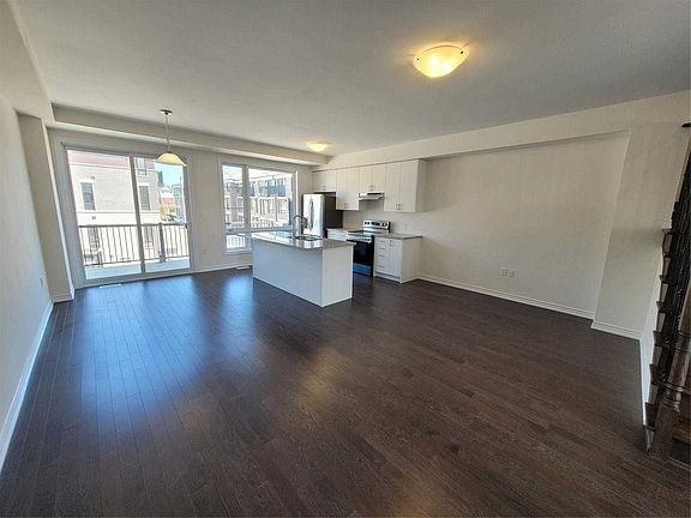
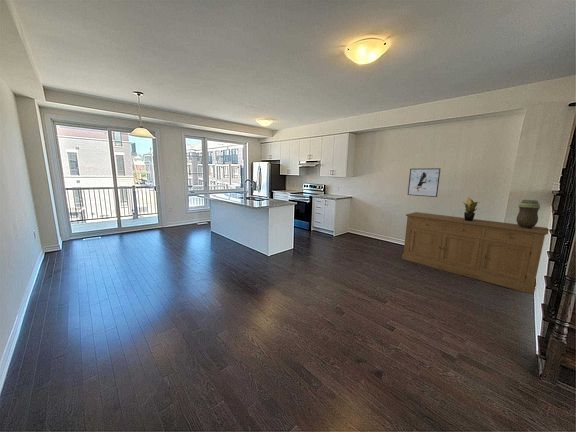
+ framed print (423, 182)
+ sideboard (463, 245)
+ potted plant (471, 208)
+ decorative urn (527, 213)
